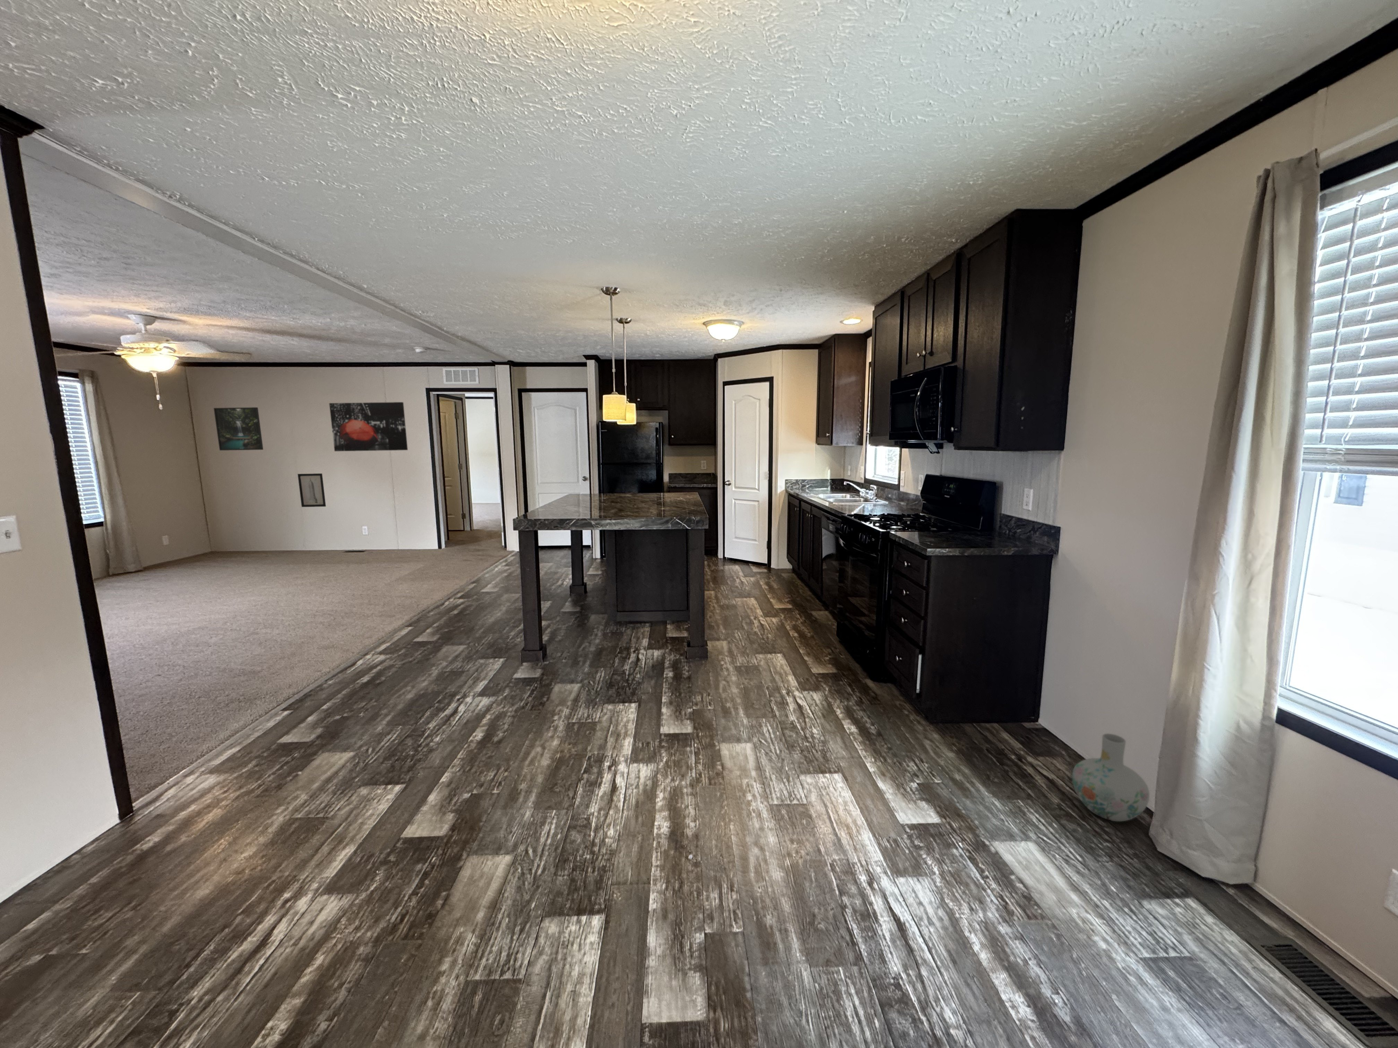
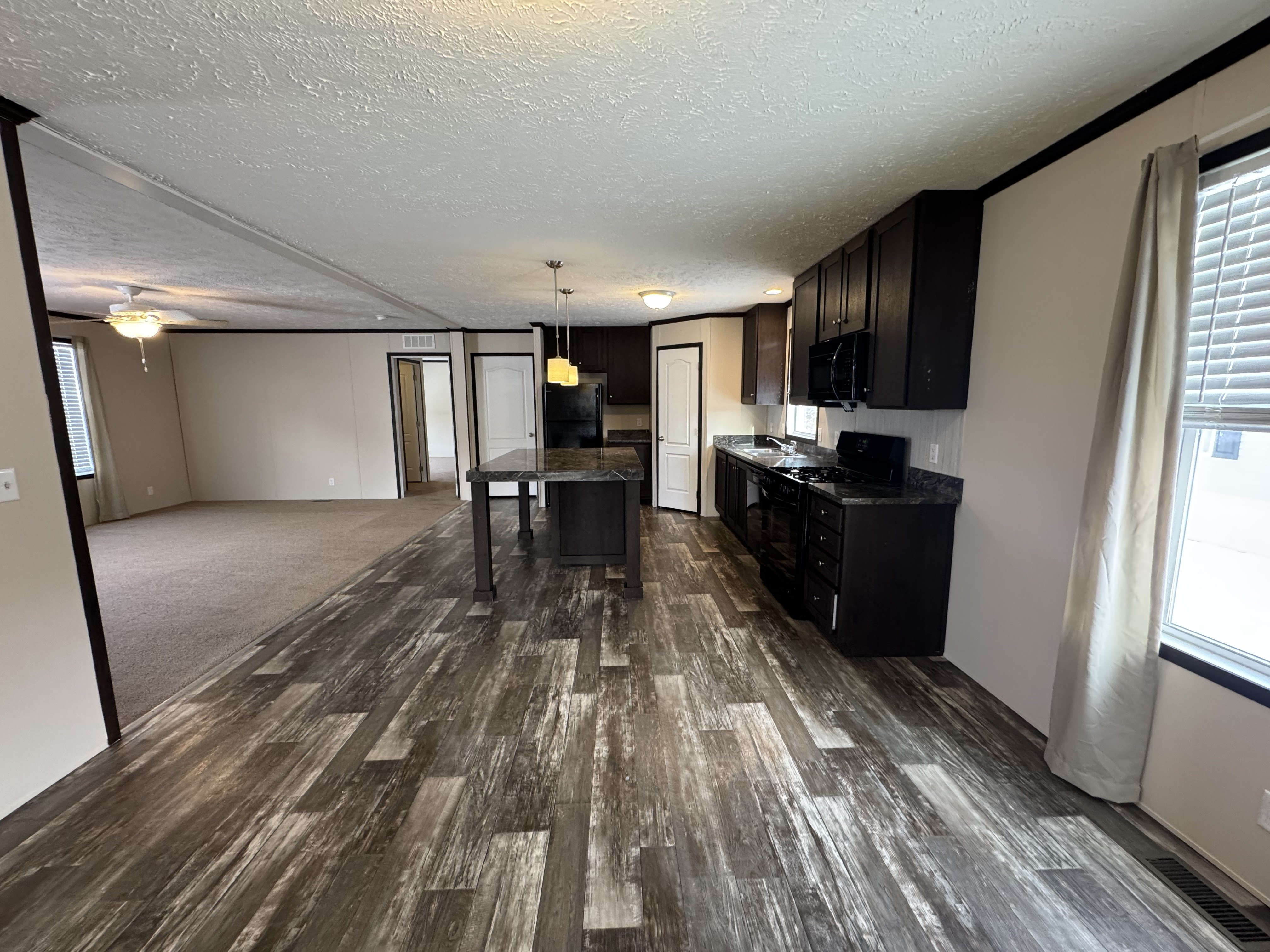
- wall art (312, 490)
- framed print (239, 428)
- vase (1111, 775)
- wall art (369, 427)
